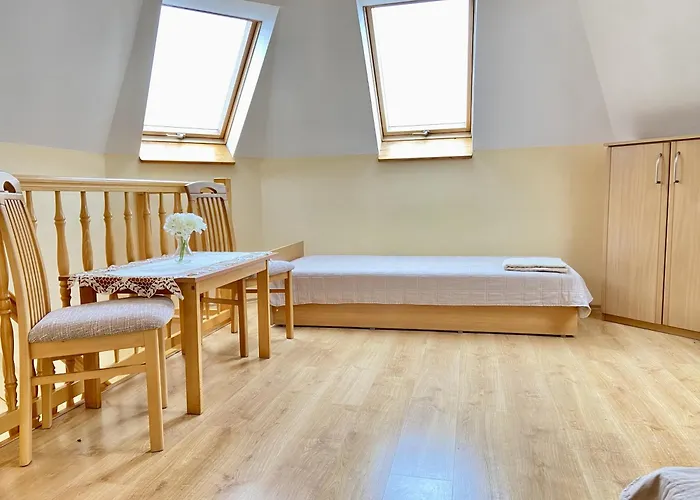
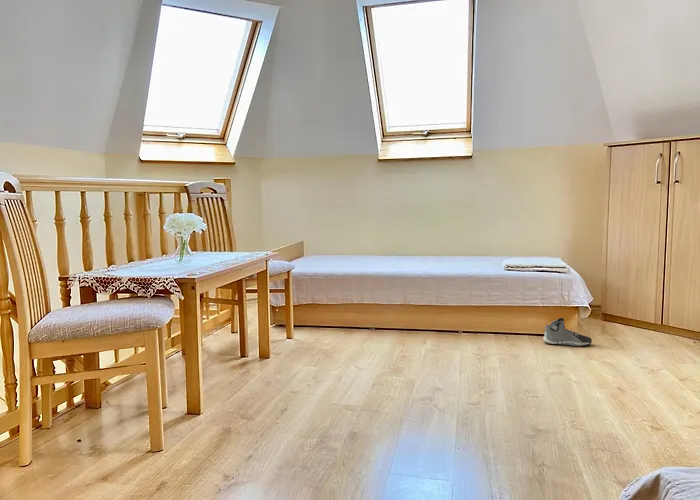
+ sneaker (567, 331)
